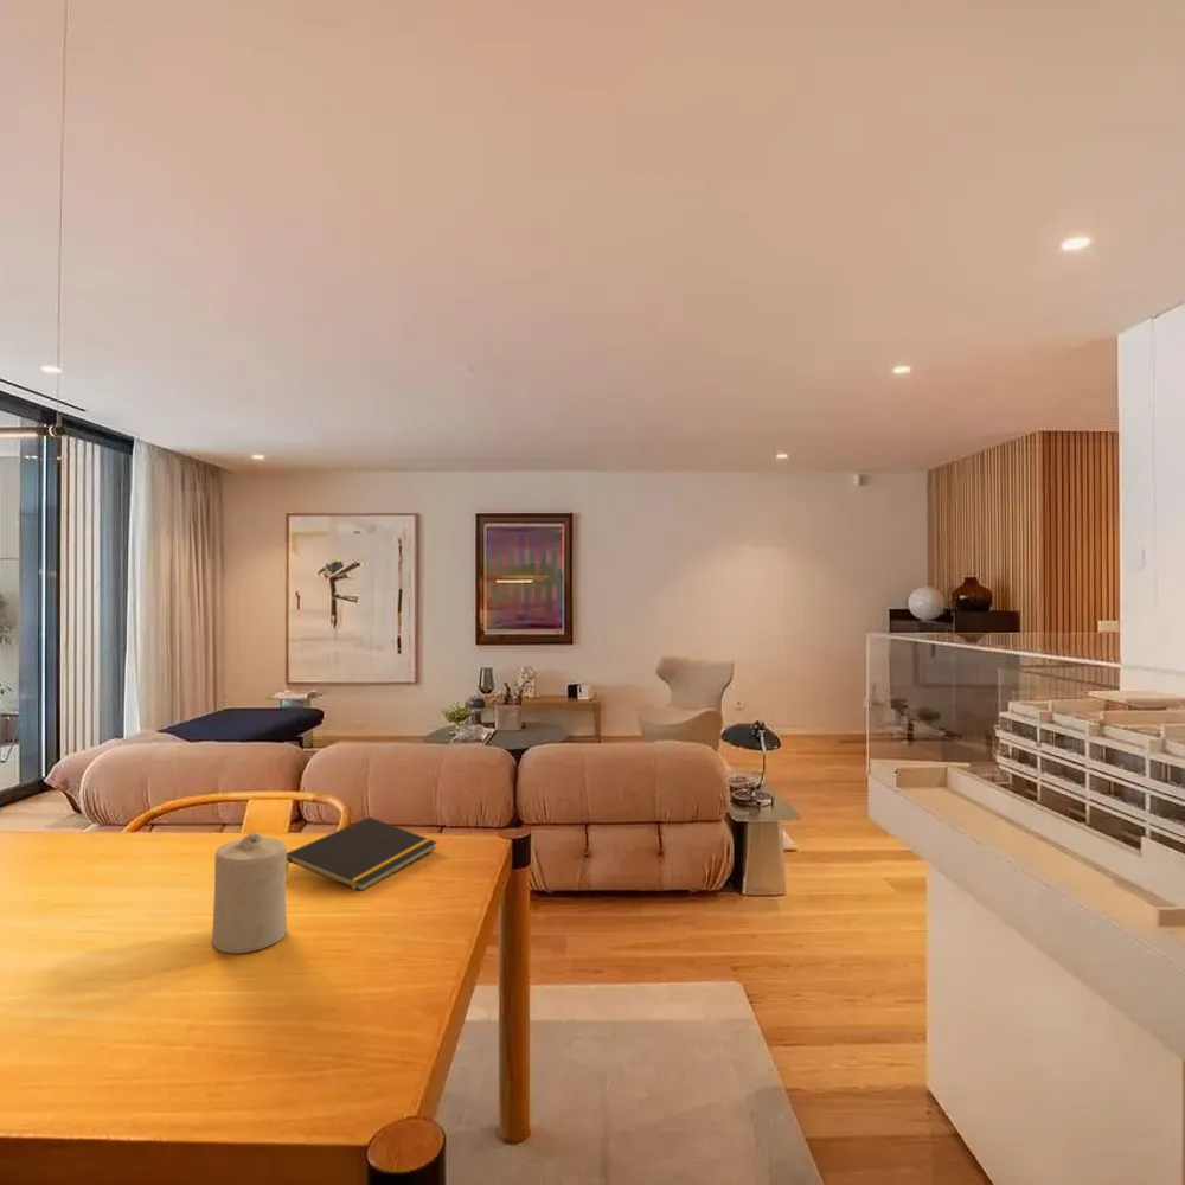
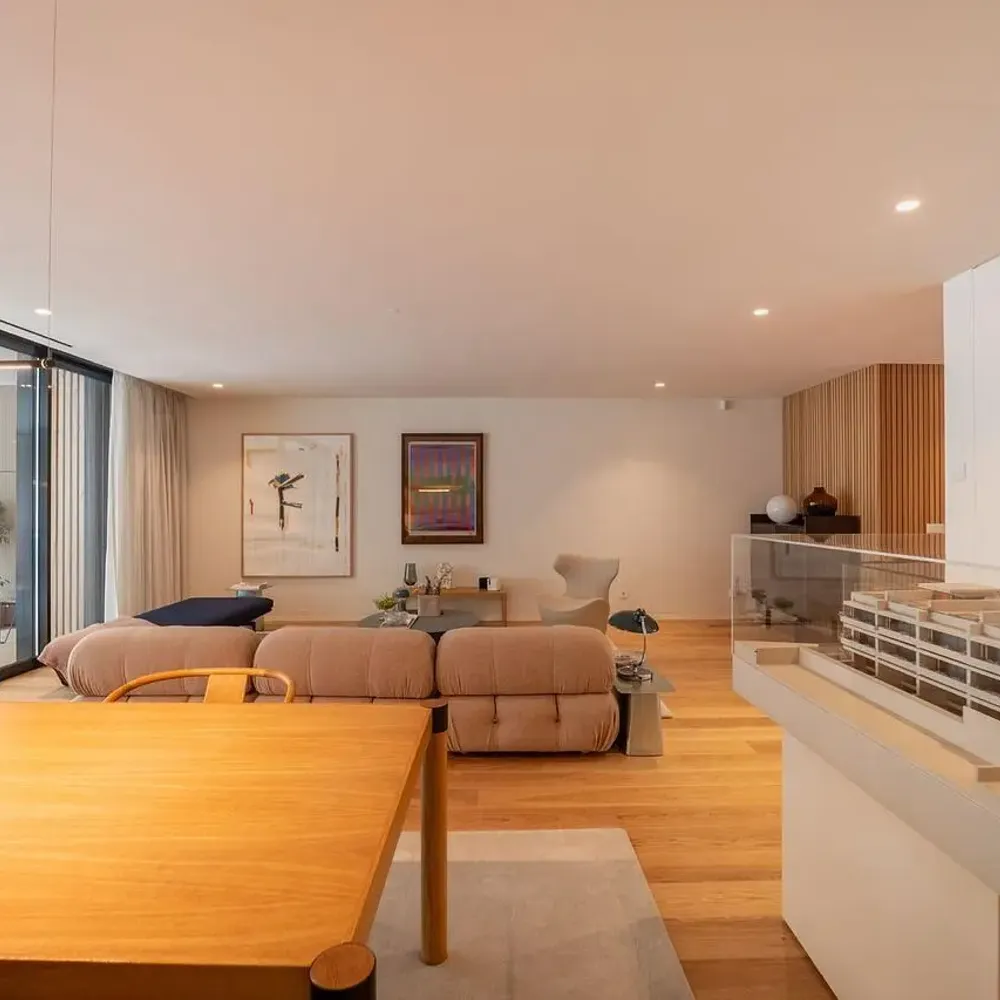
- candle (249, 882)
- notepad (365, 850)
